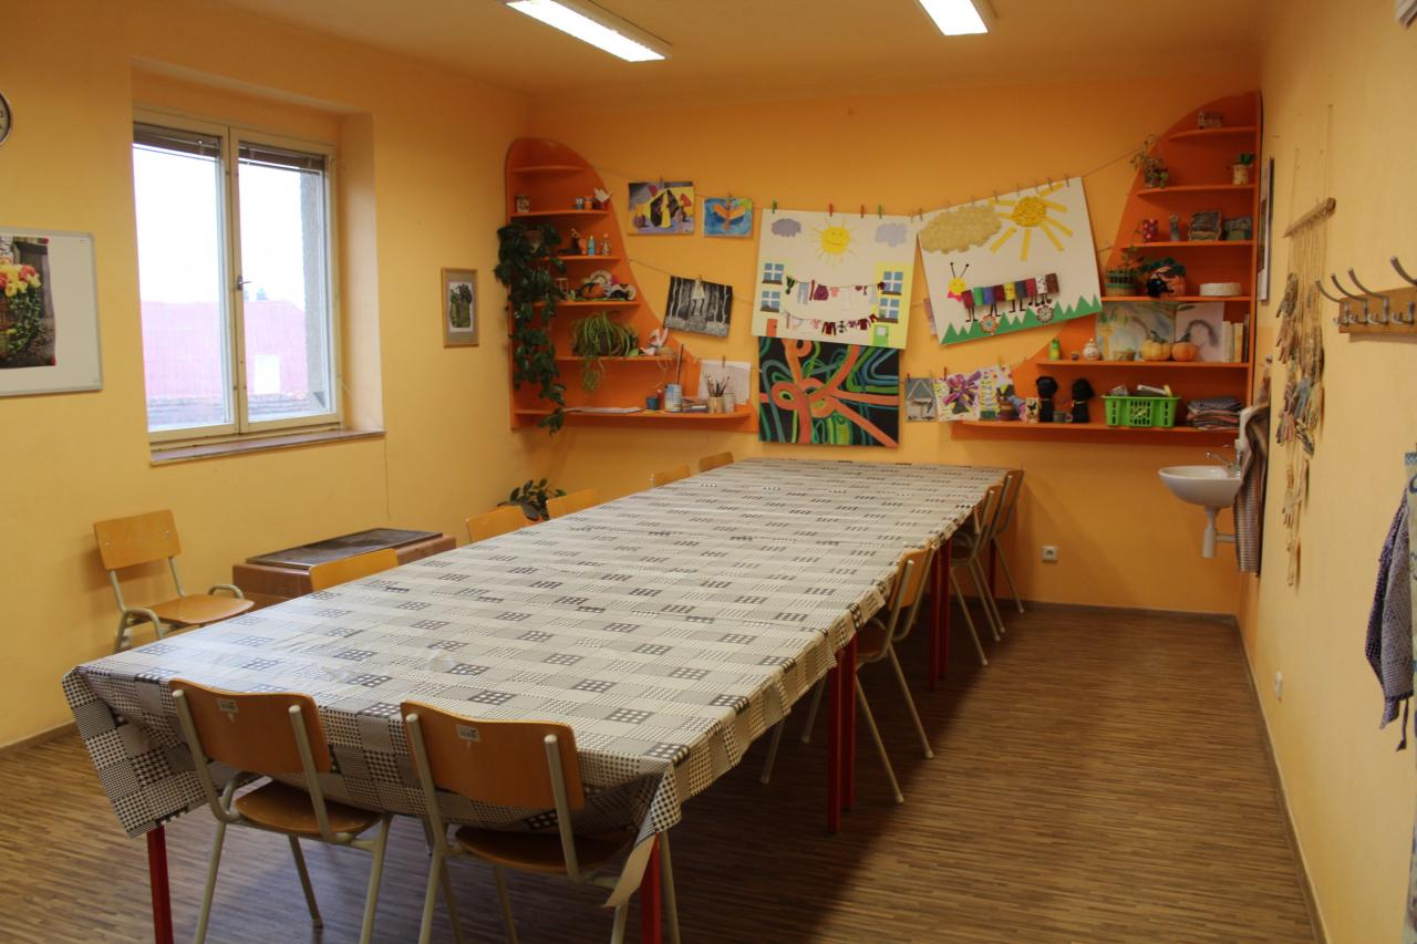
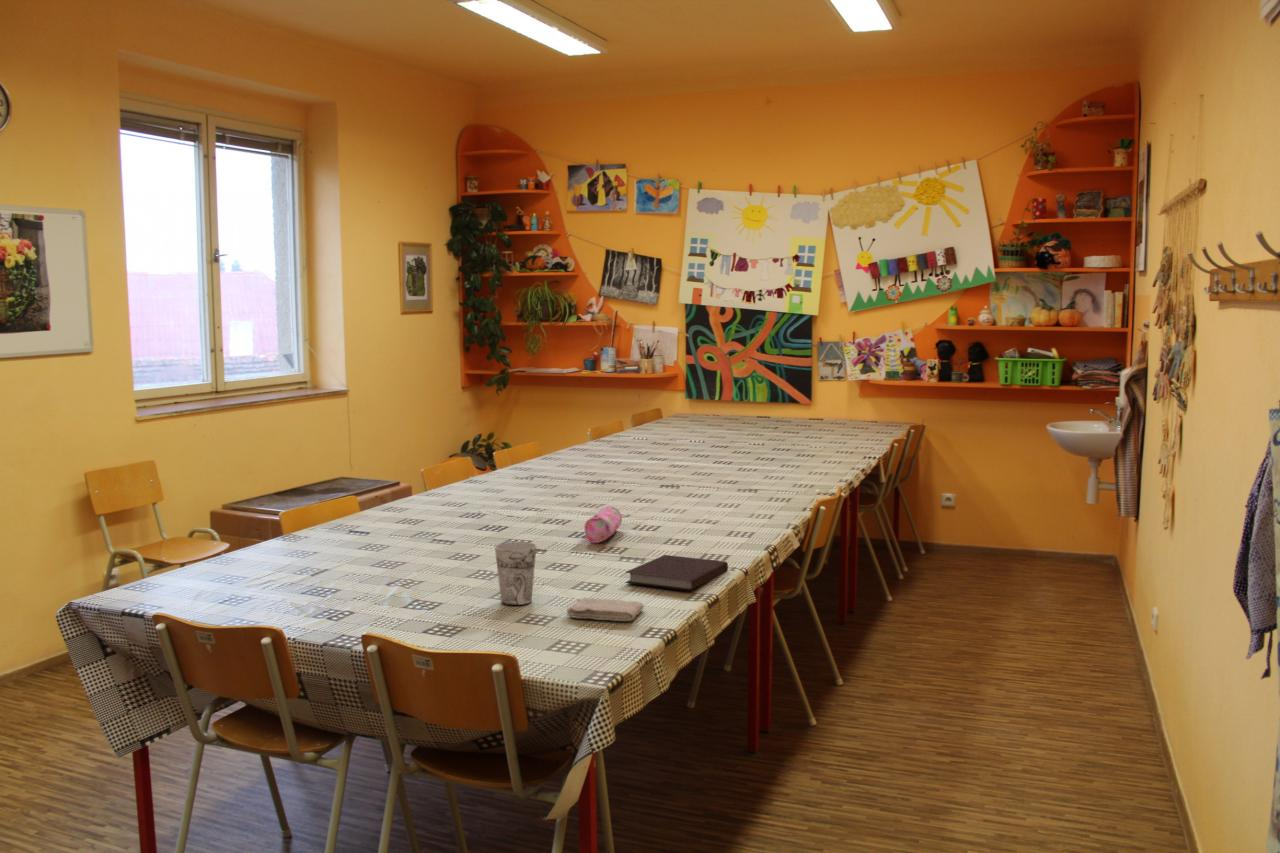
+ pencil case (603, 523)
+ cup (516, 573)
+ notebook (677, 572)
+ washcloth (605, 608)
